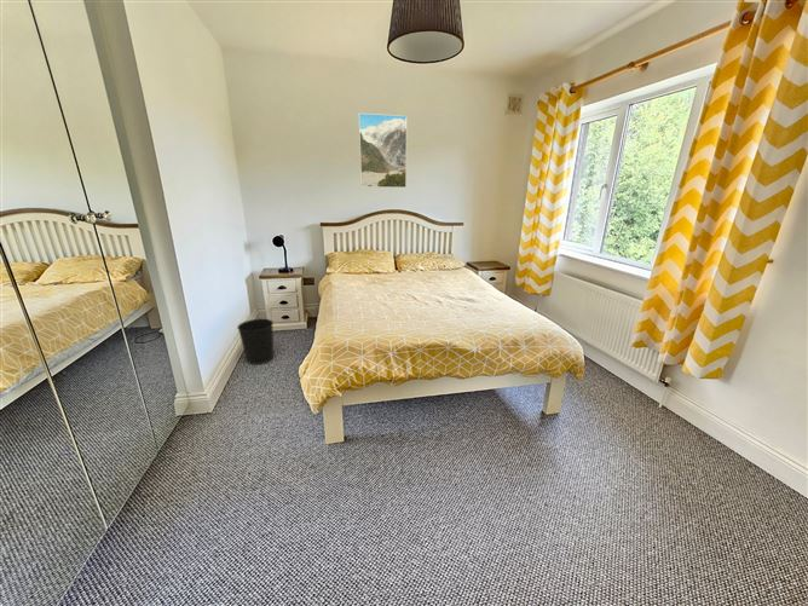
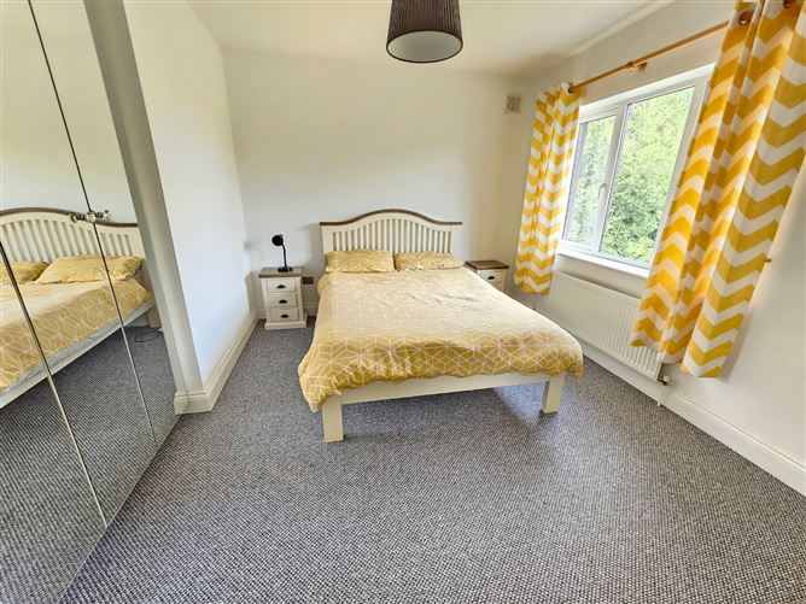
- wastebasket (258, 341)
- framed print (382, 151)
